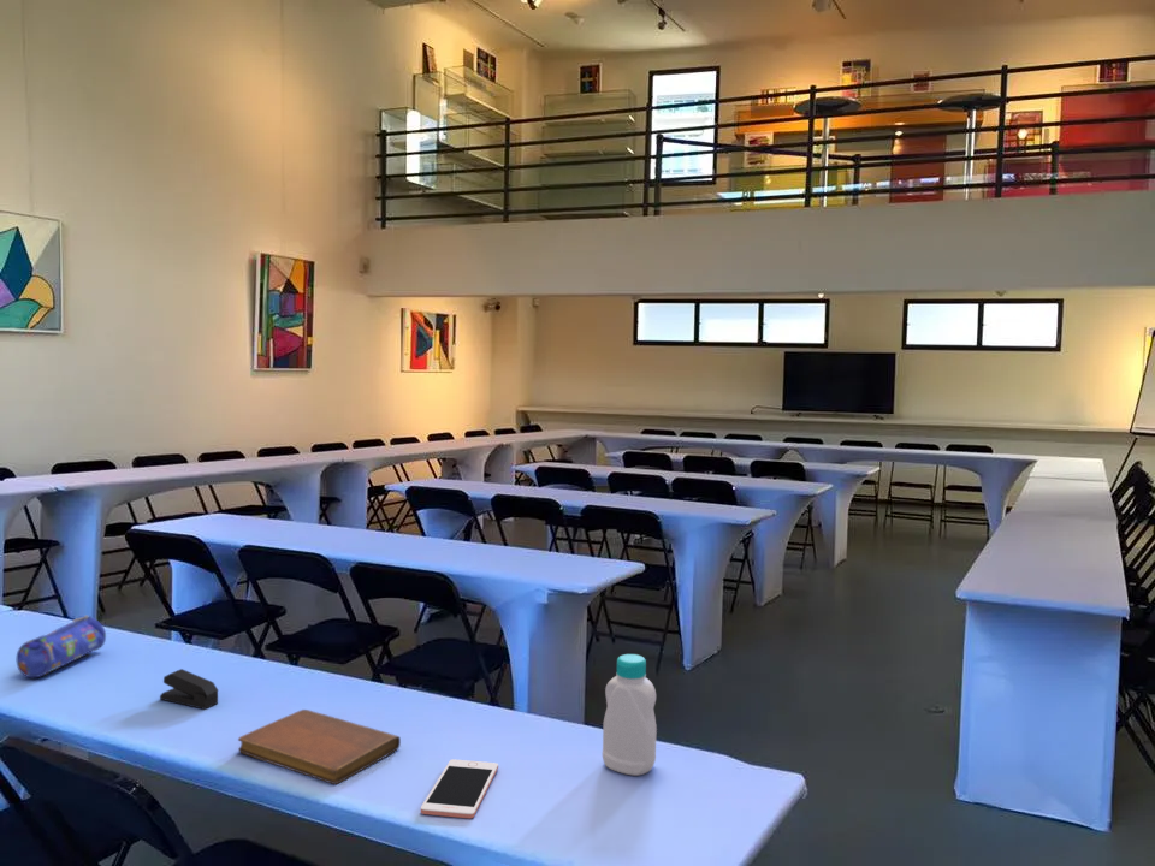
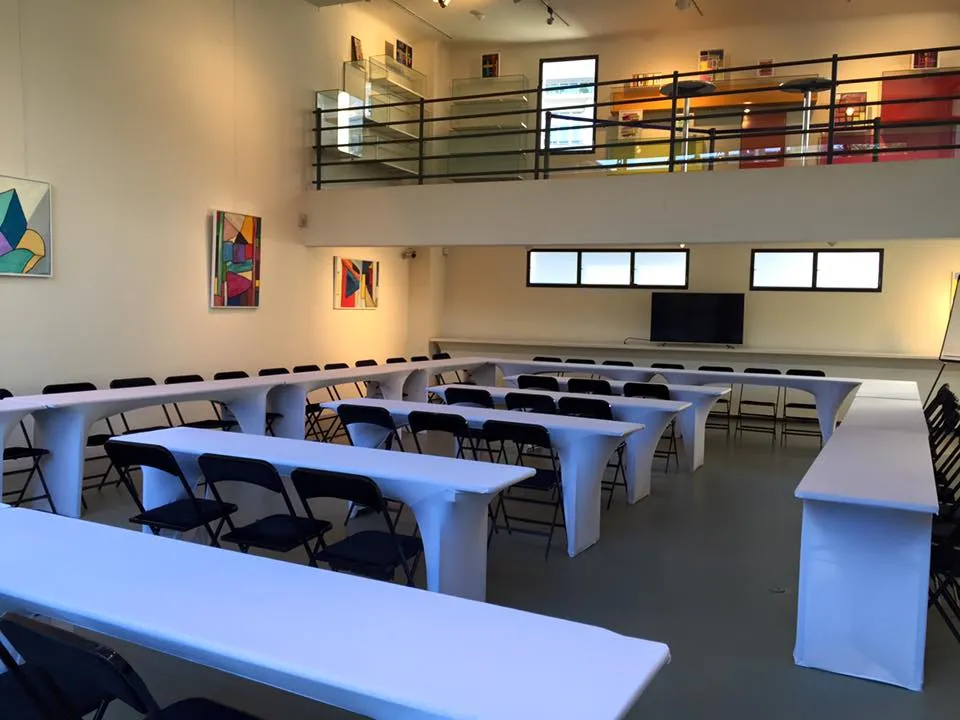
- notebook (319, 742)
- bottle (629, 712)
- pencil case (64, 643)
- cell phone (461, 787)
- stapler (189, 687)
